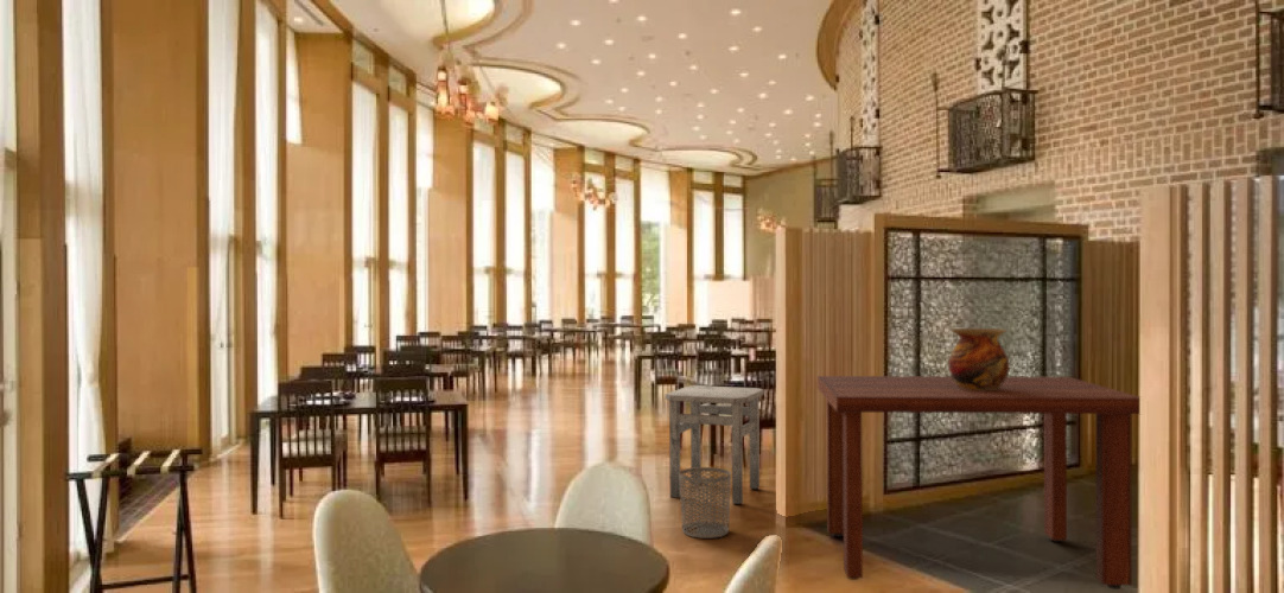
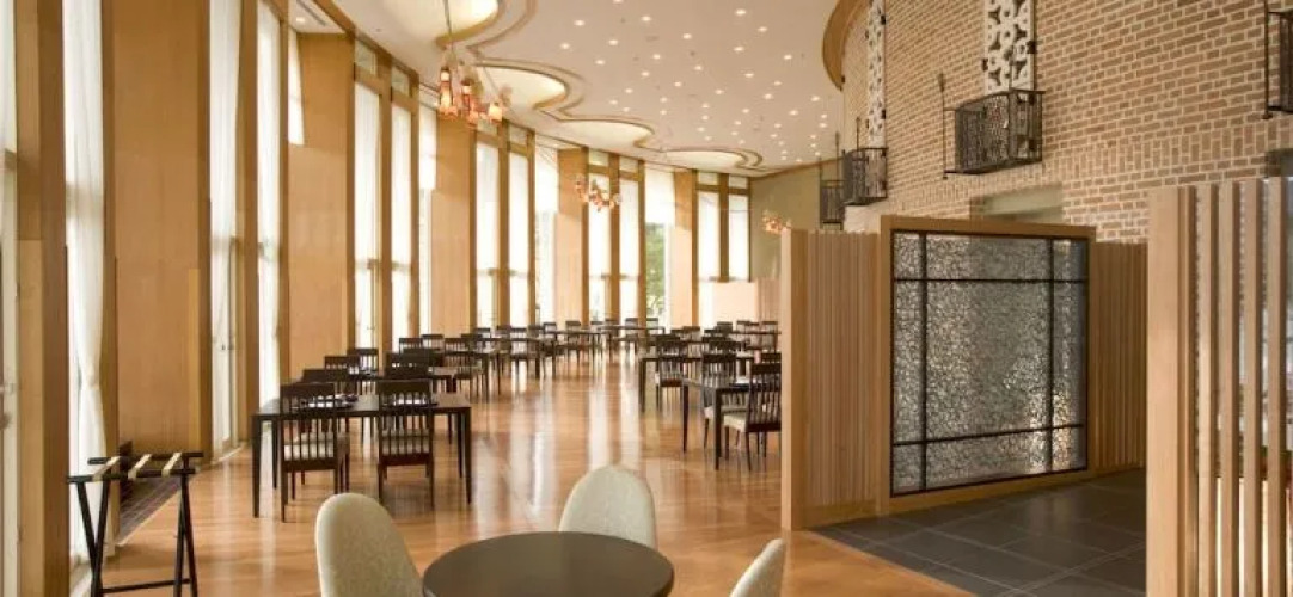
- side table (699, 441)
- vase (978, 358)
- waste bin (704, 502)
- dining table (962, 412)
